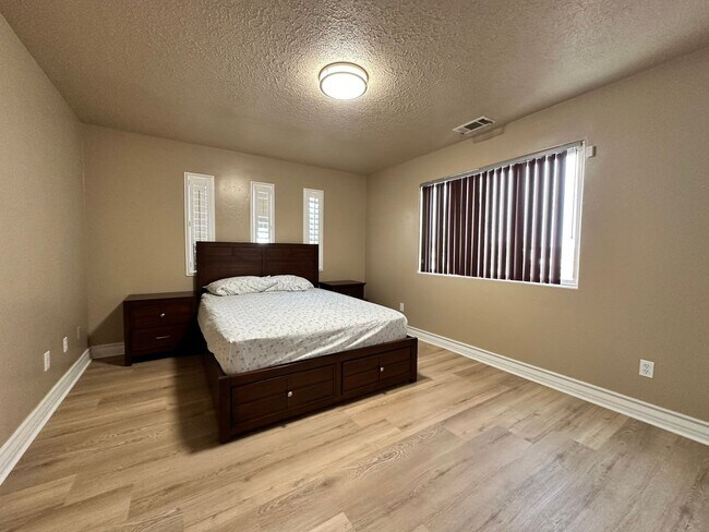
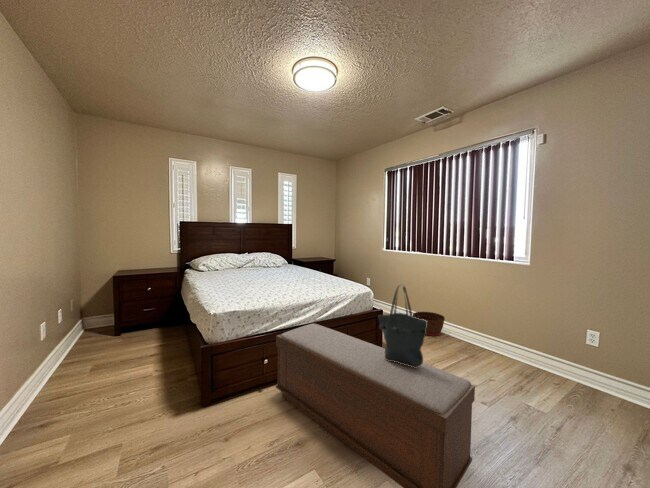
+ bench (357, 387)
+ basket (428, 323)
+ tote bag (400, 323)
